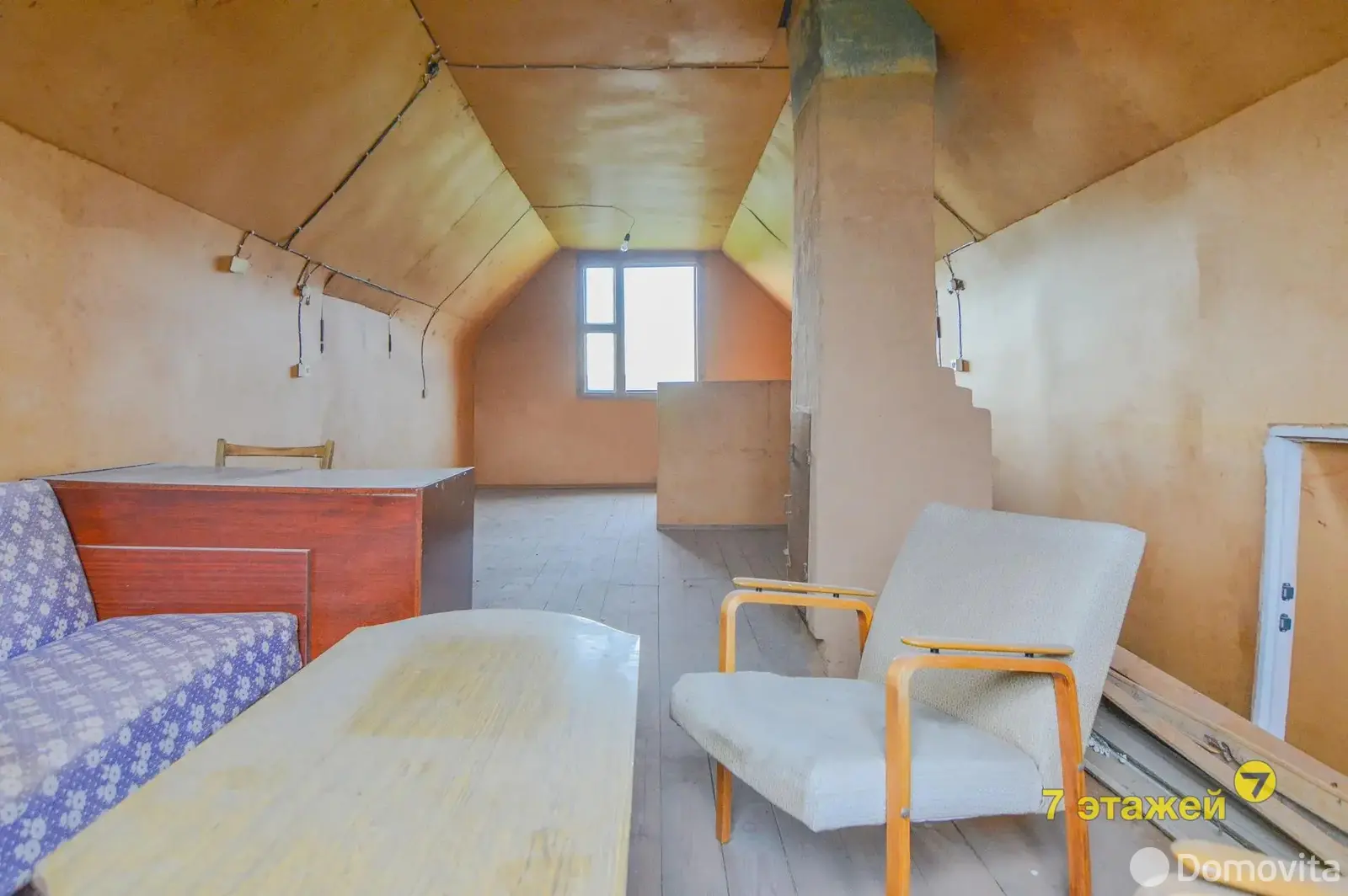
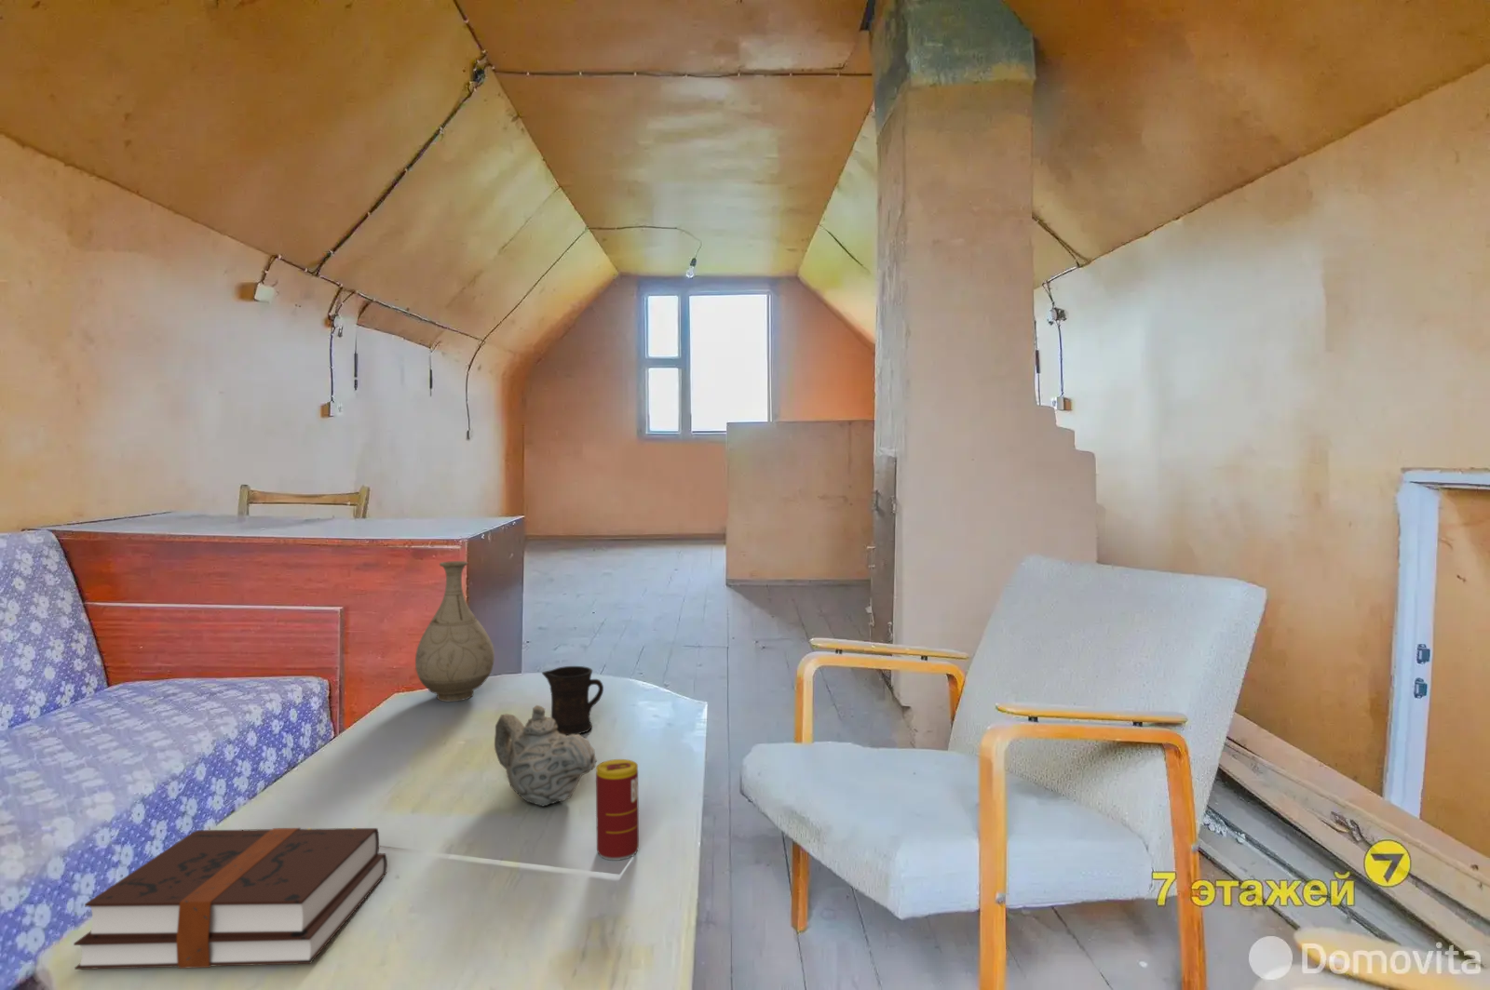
+ mug (573, 699)
+ hardback book (245, 888)
+ vase (454, 630)
+ beverage can (618, 809)
+ teapot (541, 751)
